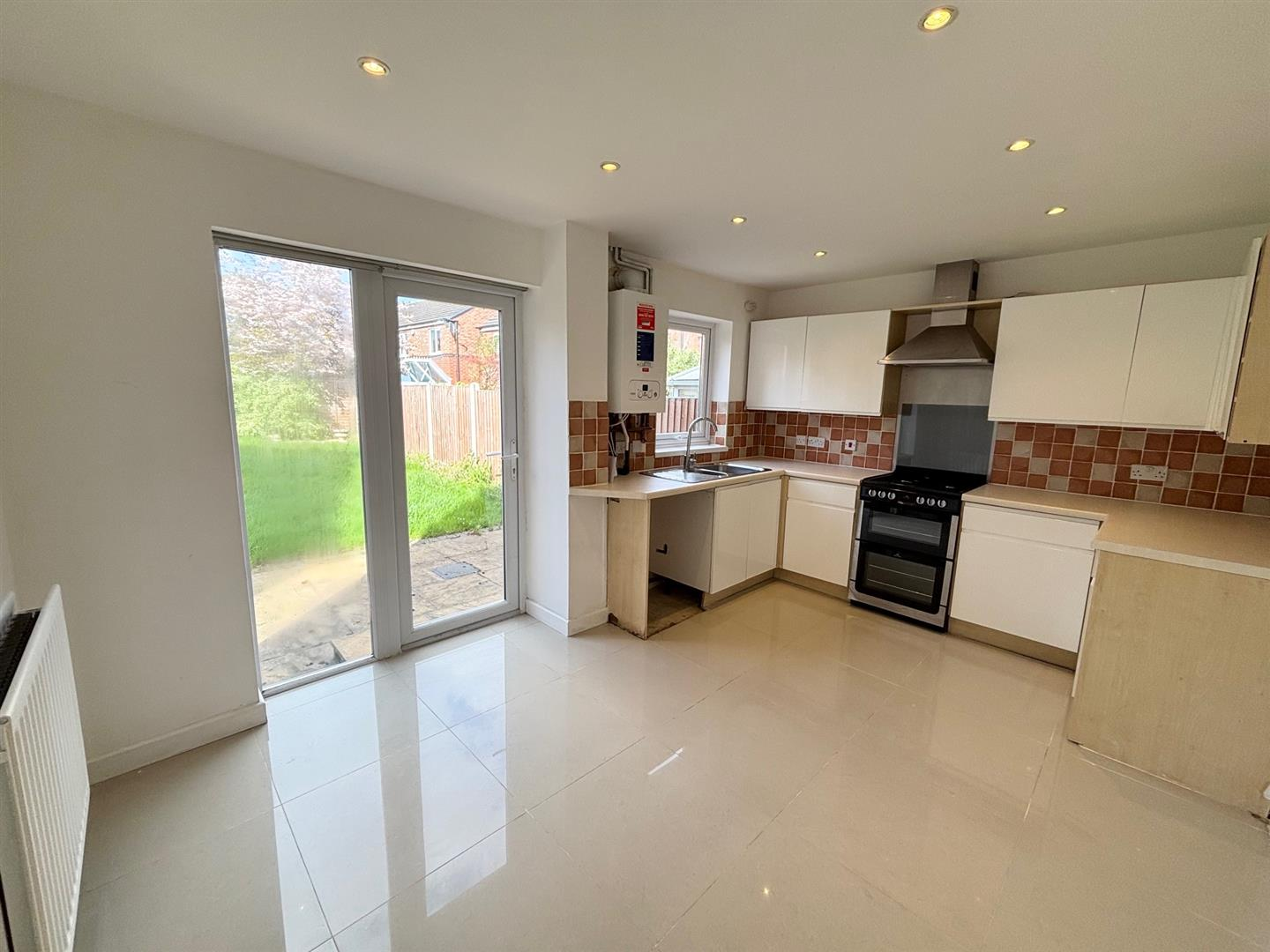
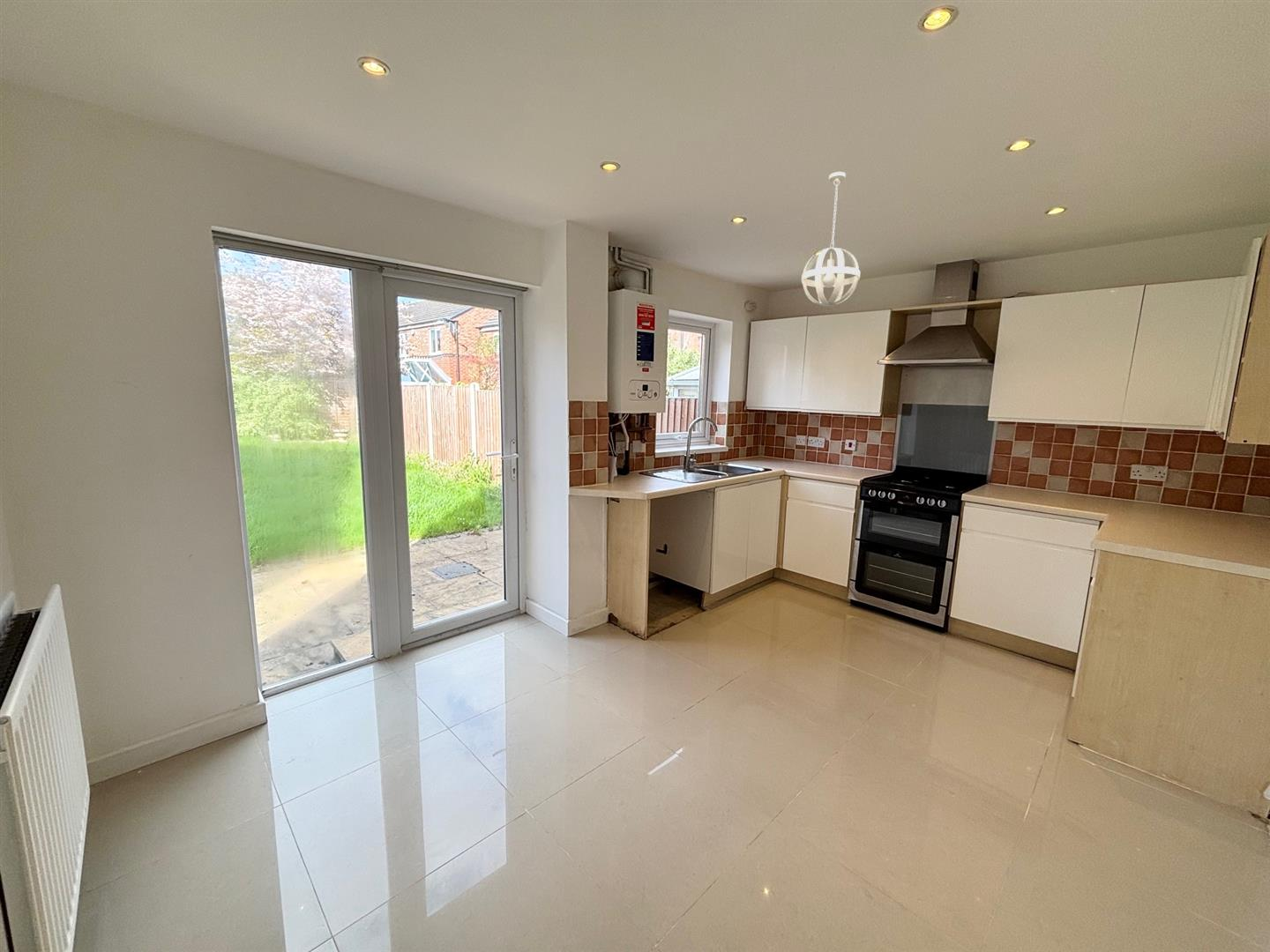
+ pendant light (833, 242)
